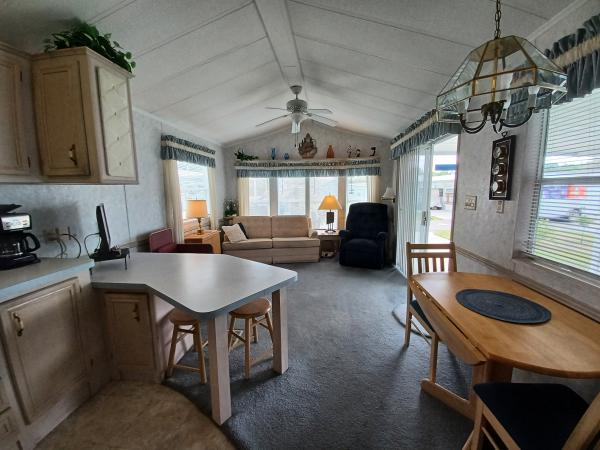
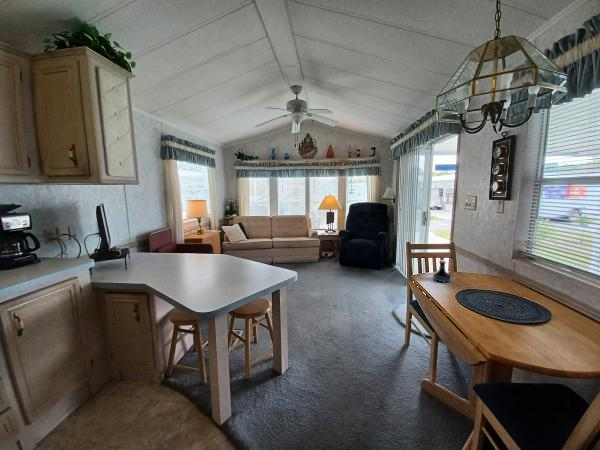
+ tequila bottle (442, 270)
